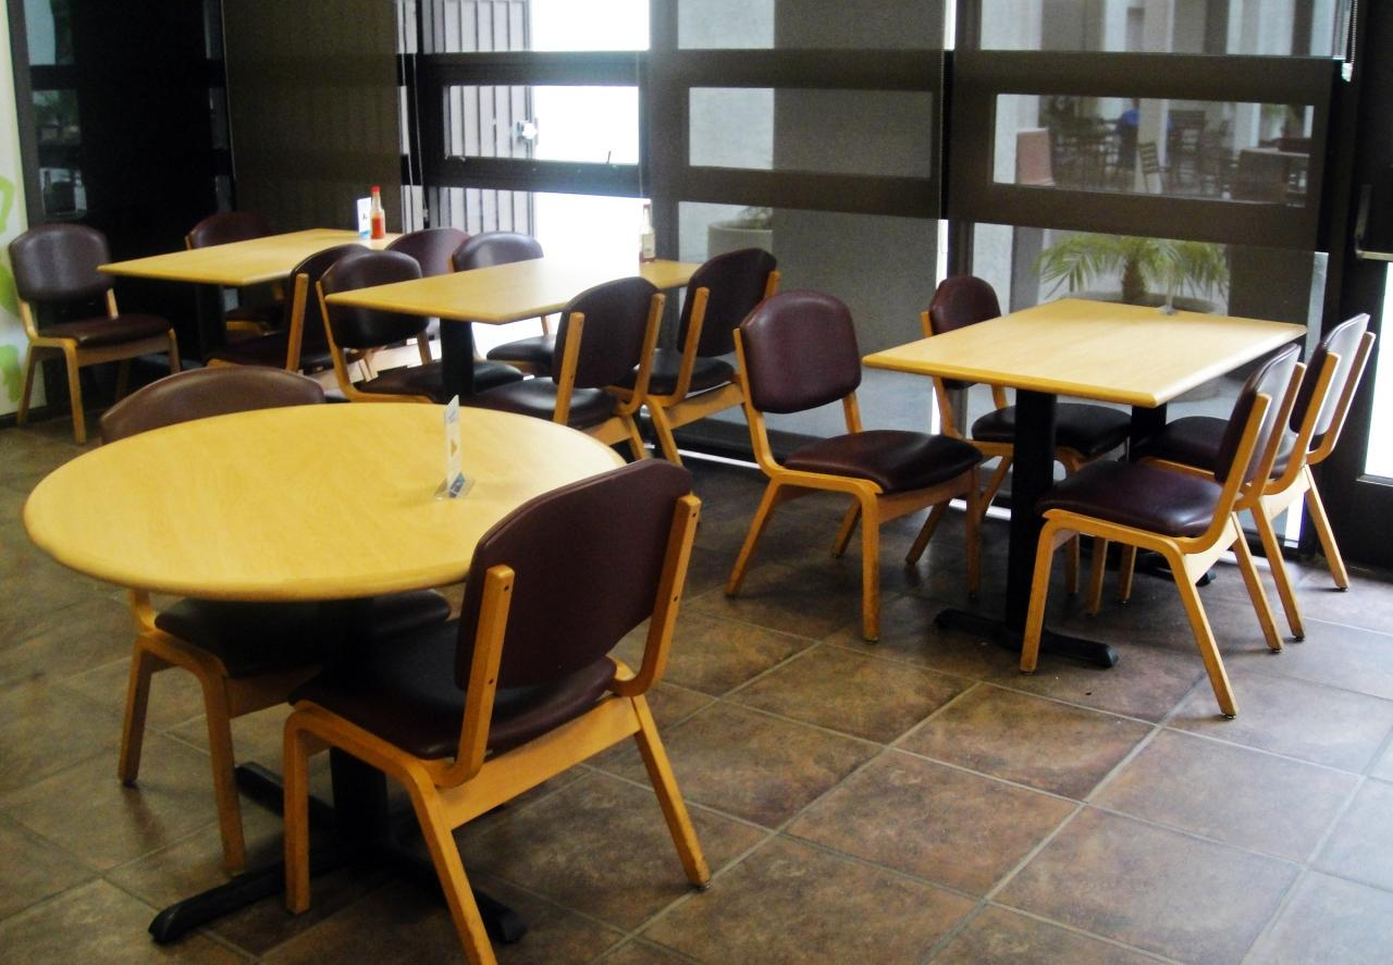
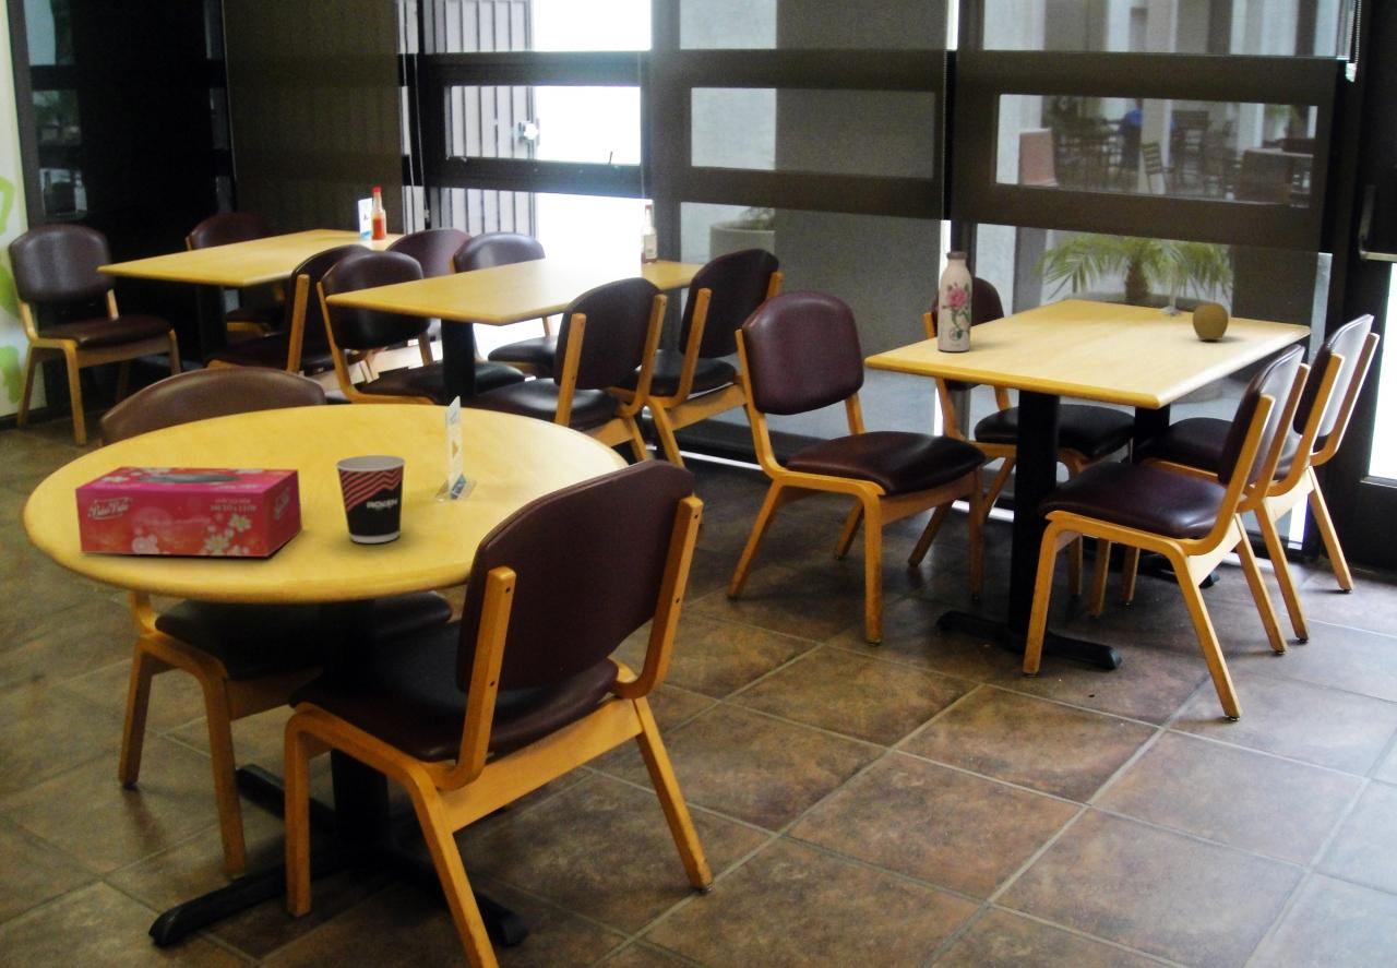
+ fruit (1209, 321)
+ tissue box (191, 510)
+ cup (372, 499)
+ water bottle (955, 300)
